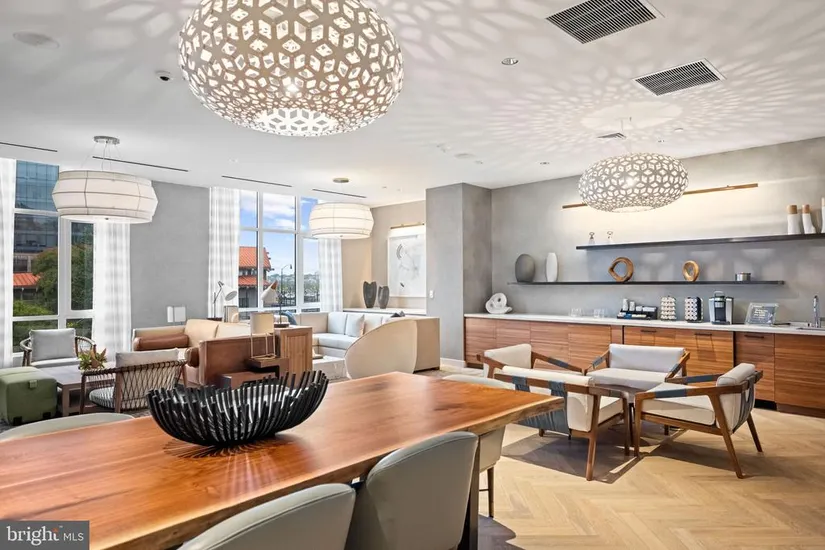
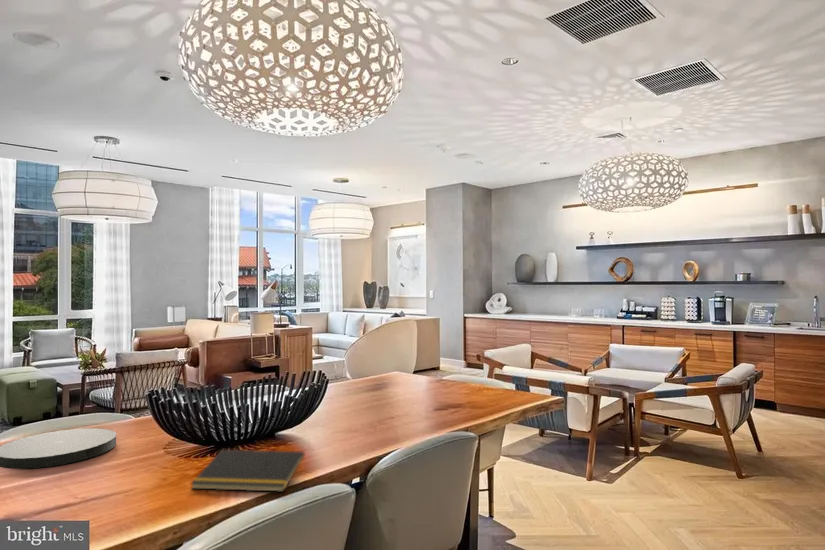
+ notepad (250, 469)
+ plate (58, 446)
